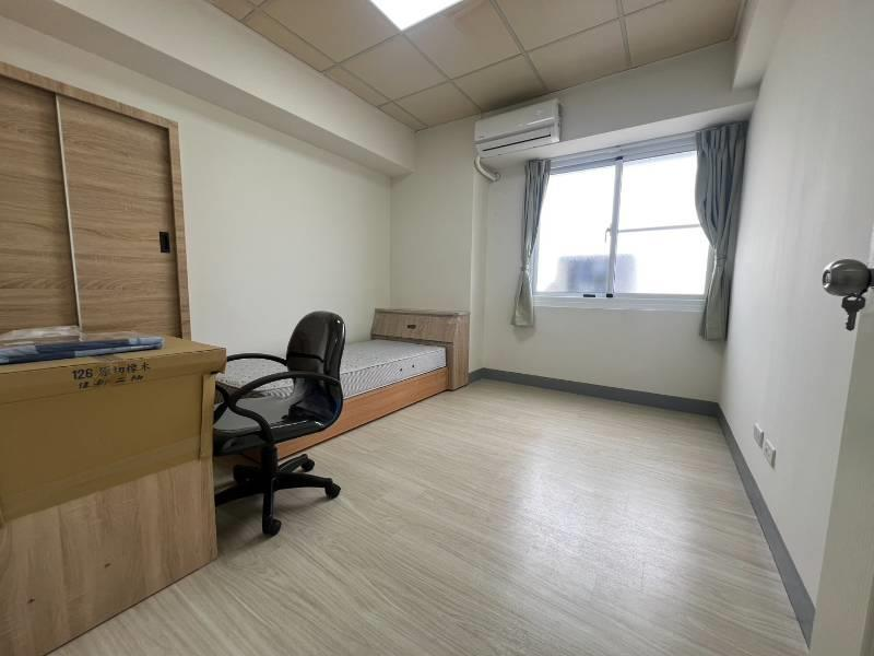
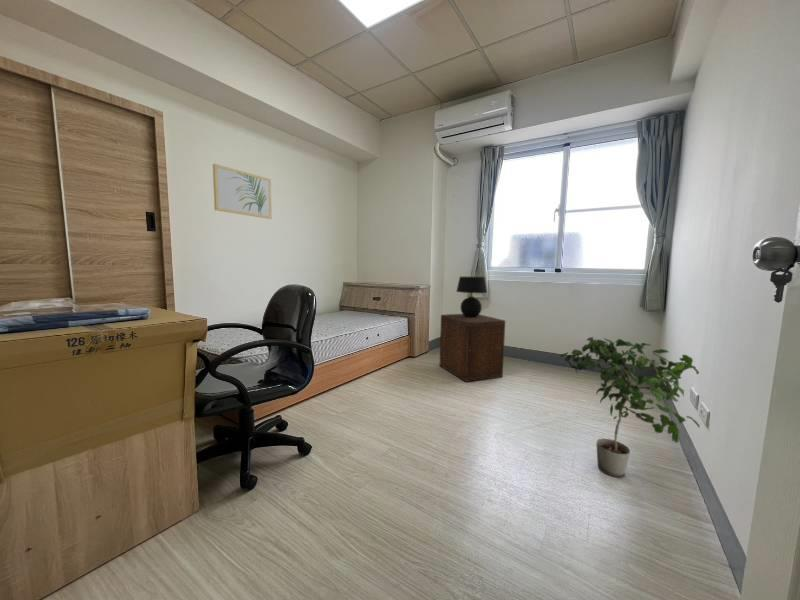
+ table lamp (471, 296)
+ wall art (244, 193)
+ potted plant (618, 404)
+ nightstand (470, 344)
